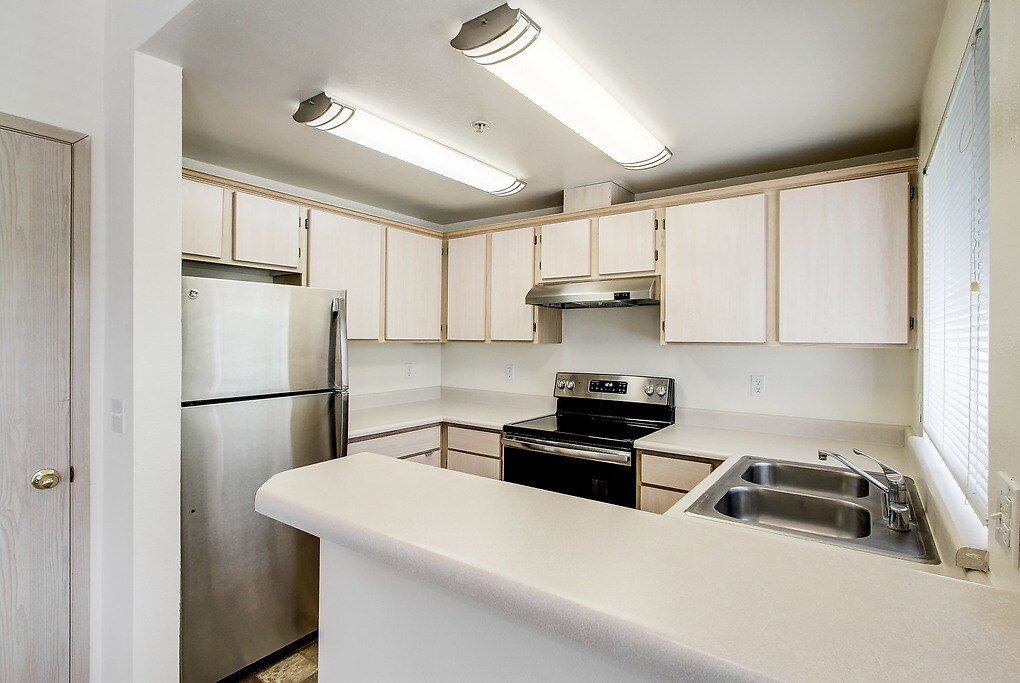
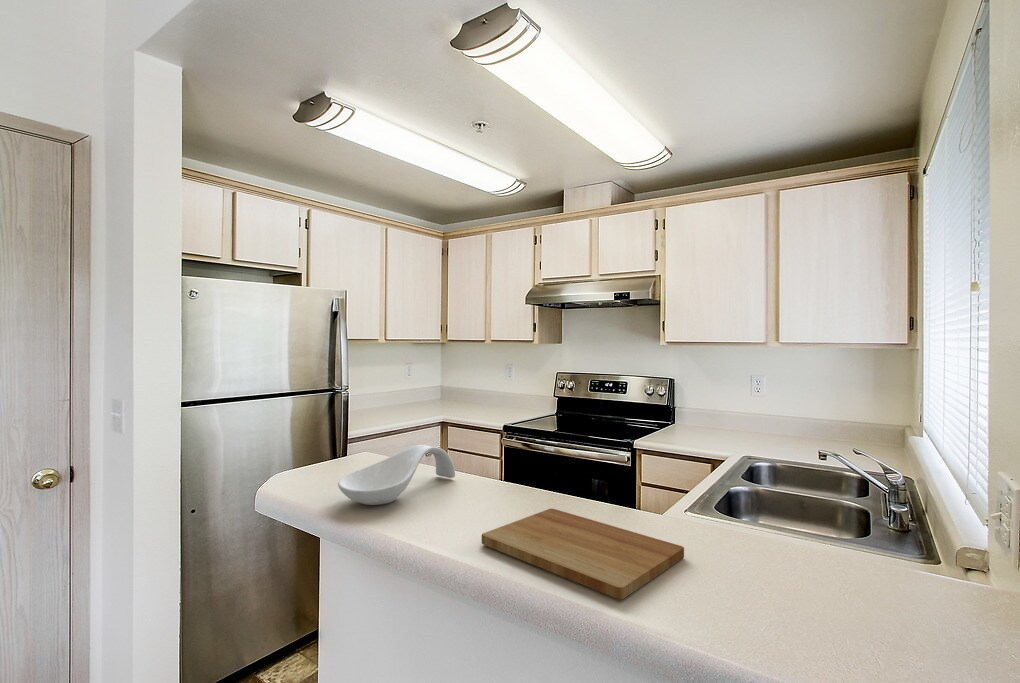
+ cutting board (579, 545)
+ spoon rest (401, 471)
